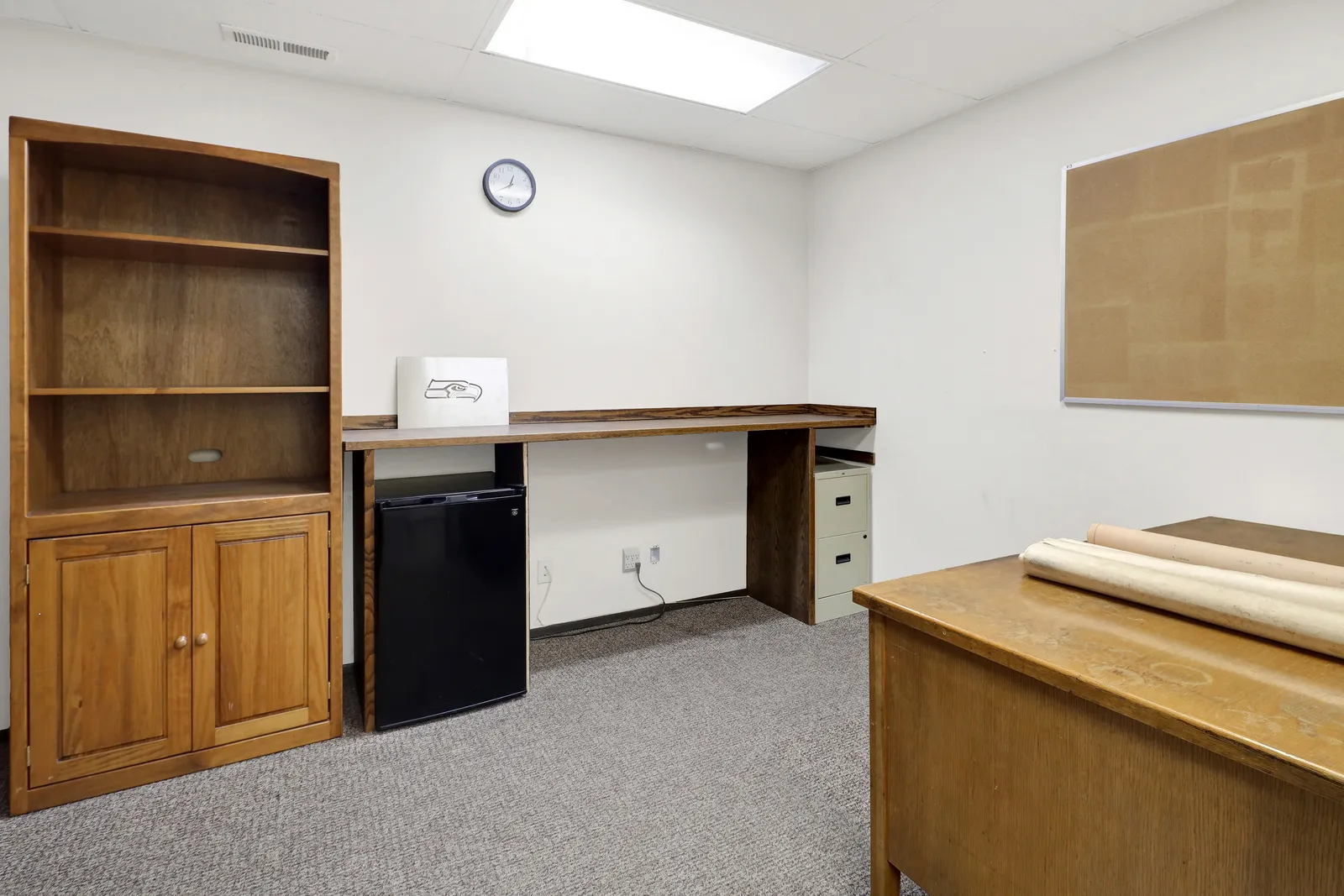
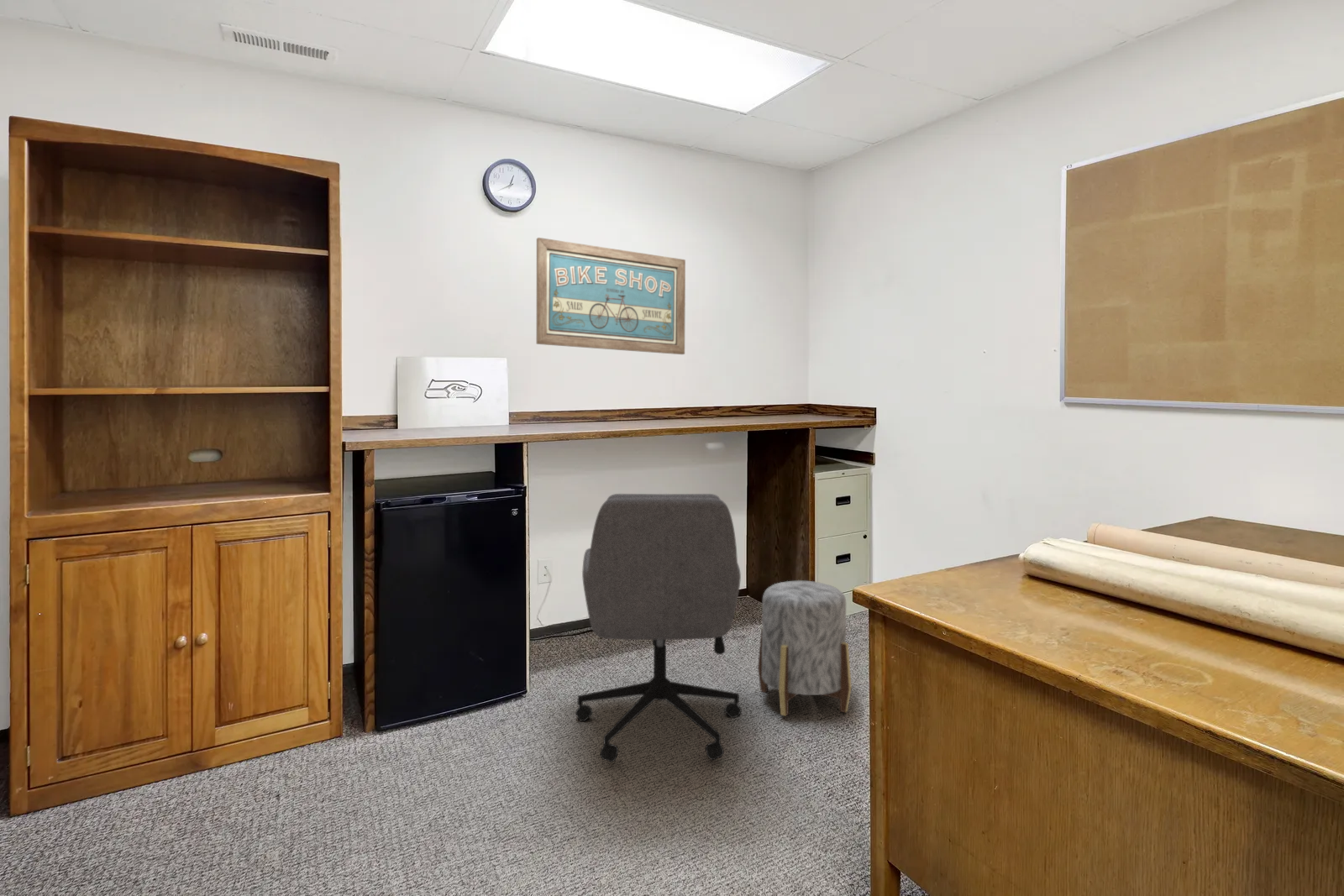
+ wall art (614, 299)
+ stool (803, 642)
+ office chair (660, 610)
